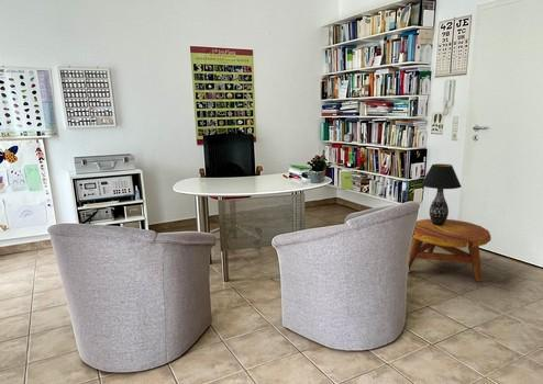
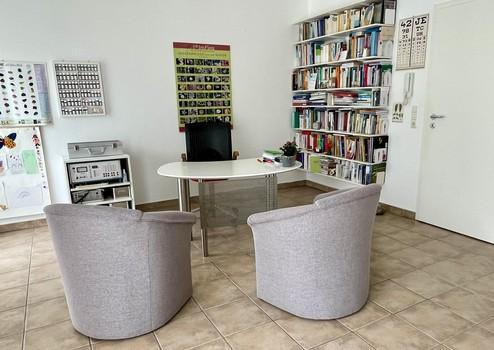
- side table (445, 249)
- table lamp (440, 194)
